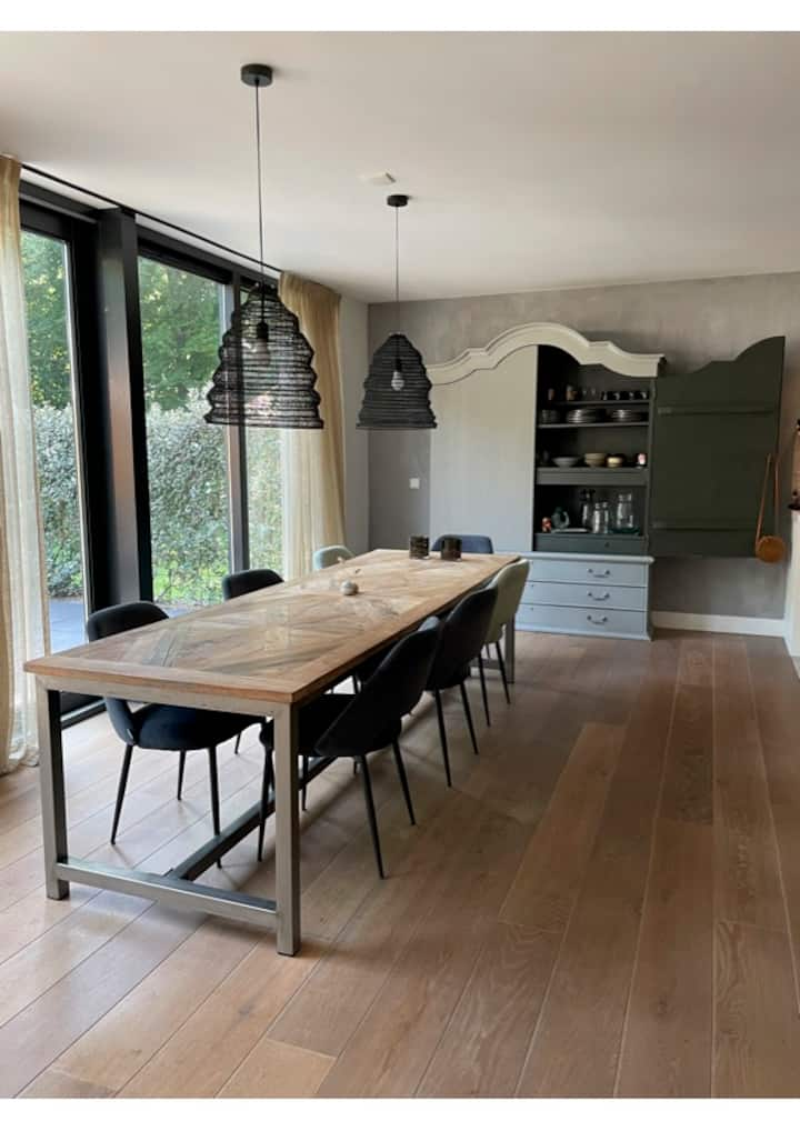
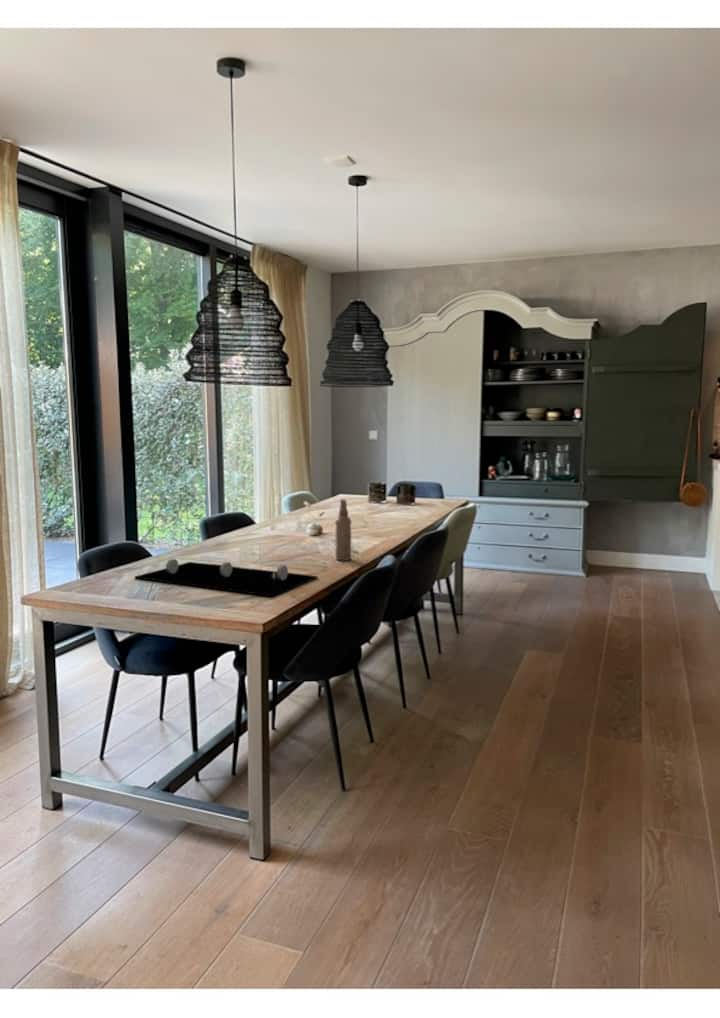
+ bottle (343, 529)
+ decorative tray (226, 569)
